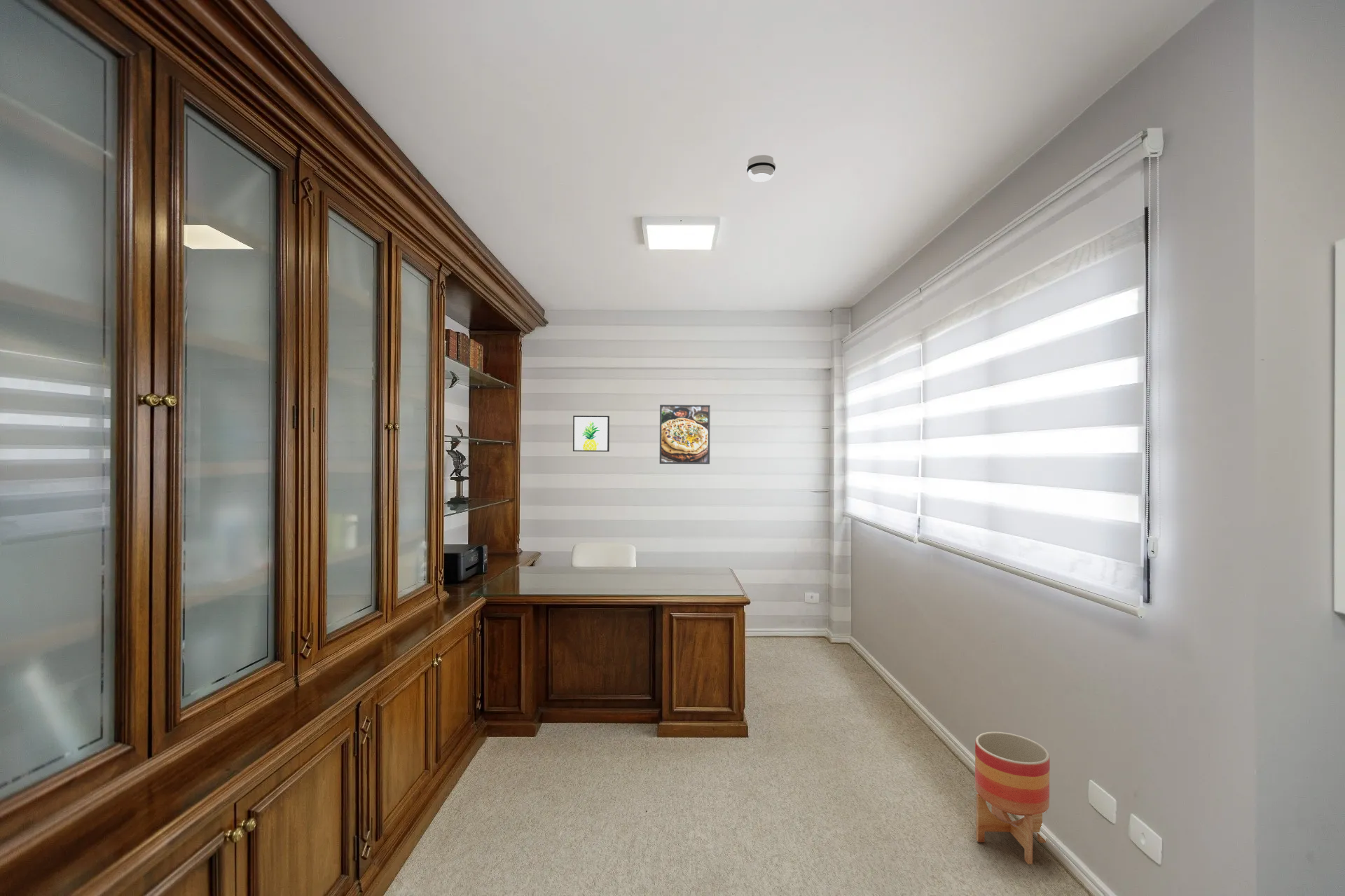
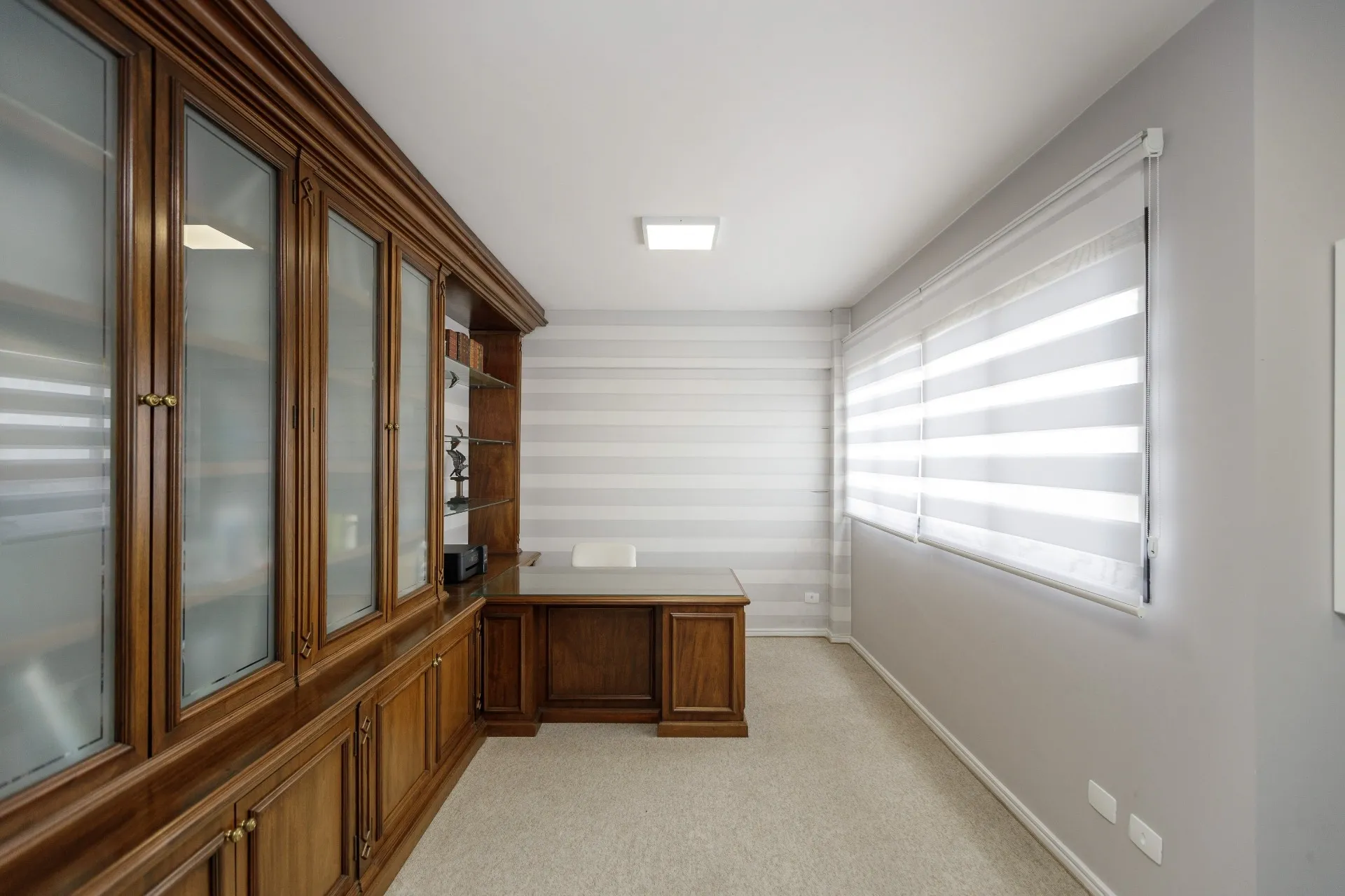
- smoke detector (761, 169)
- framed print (684, 434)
- wall art (591, 434)
- planter (1011, 794)
